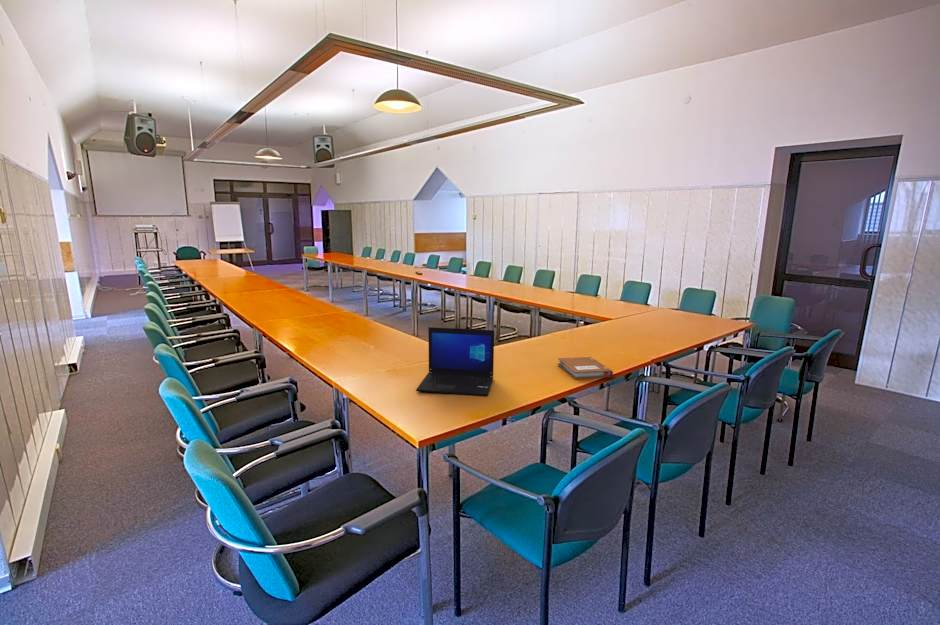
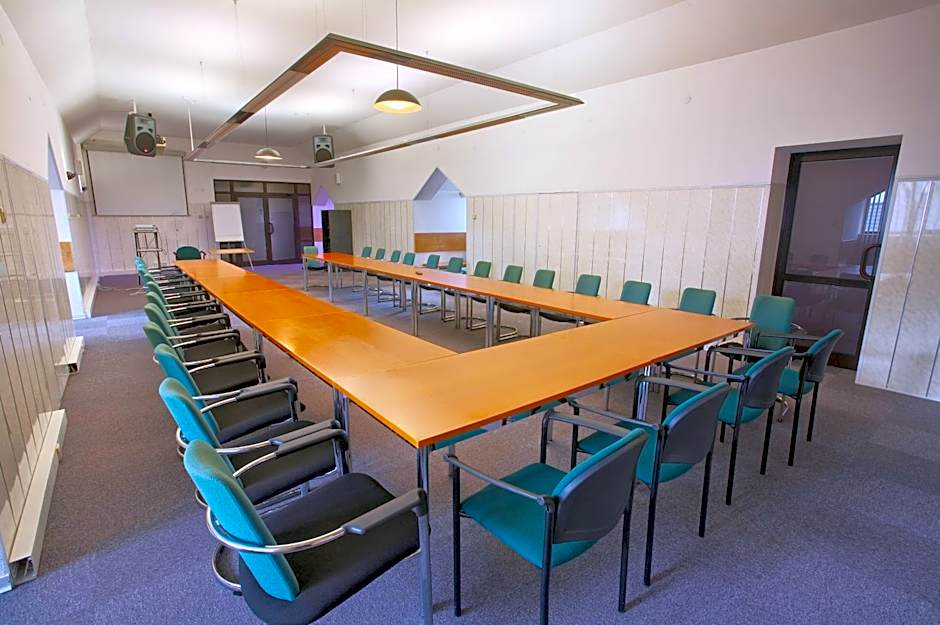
- notebook (584, 367)
- laptop (456, 359)
